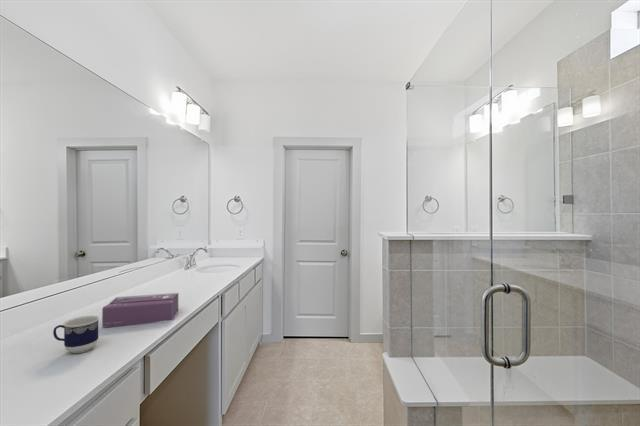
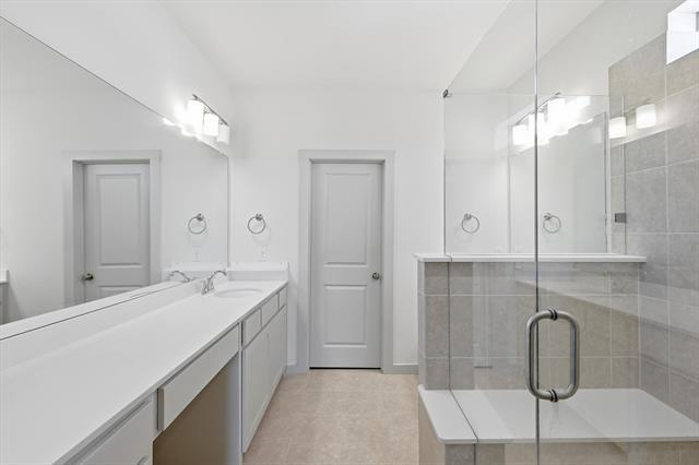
- cup (76, 335)
- tissue box (143, 308)
